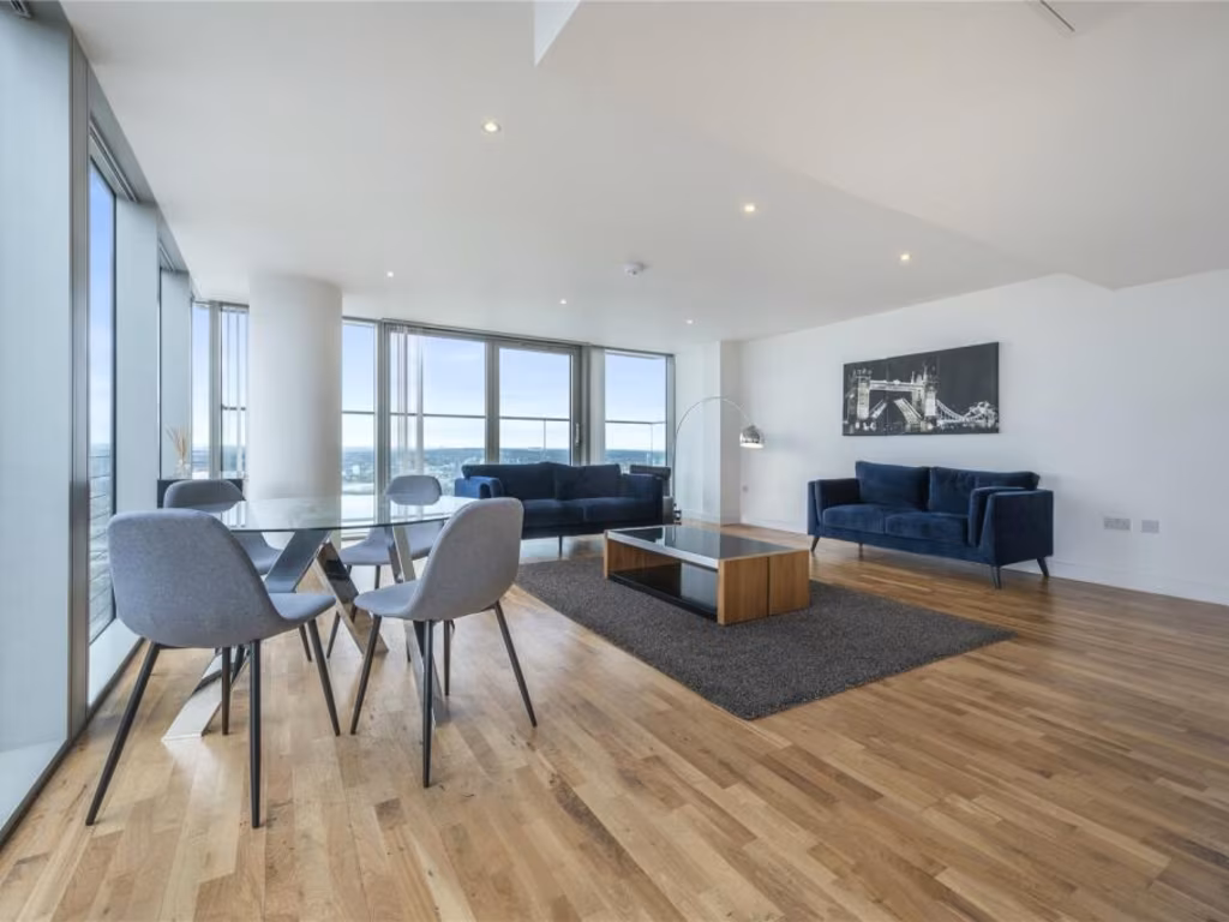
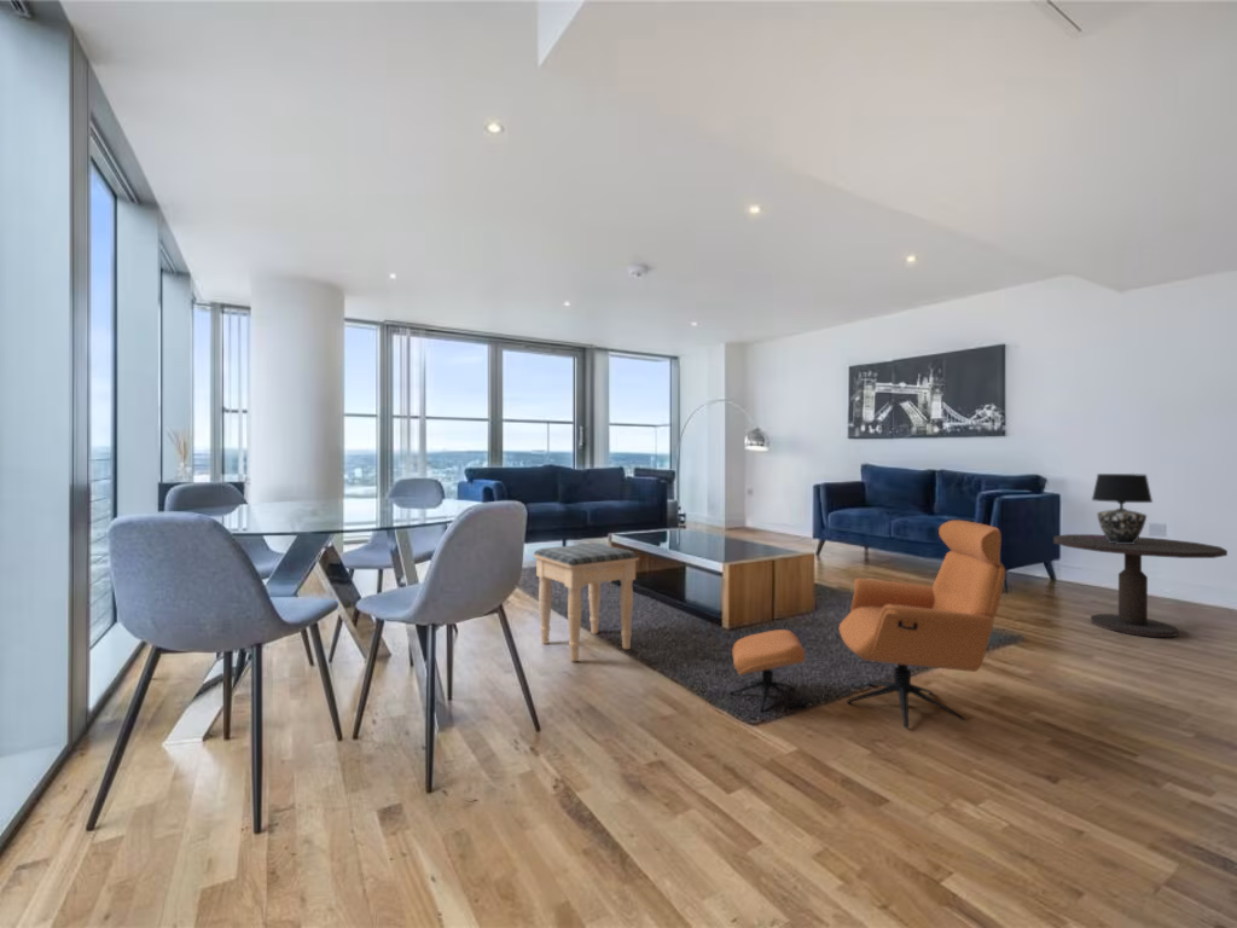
+ armchair (854, 611)
+ footstool (588, 597)
+ side table (1132, 585)
+ table lamp (1121, 507)
